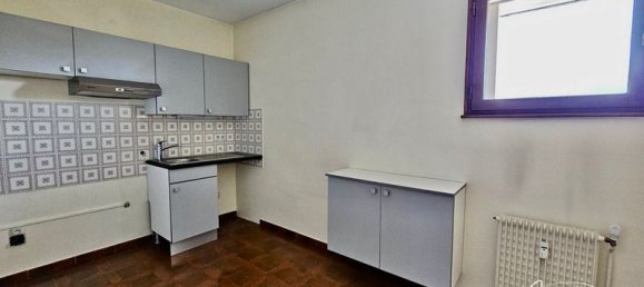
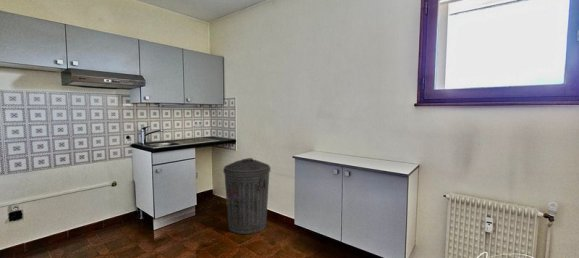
+ trash can (247, 192)
